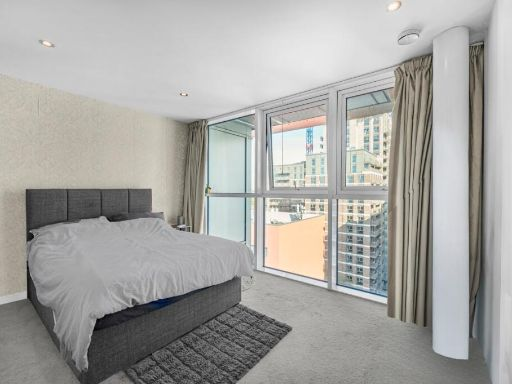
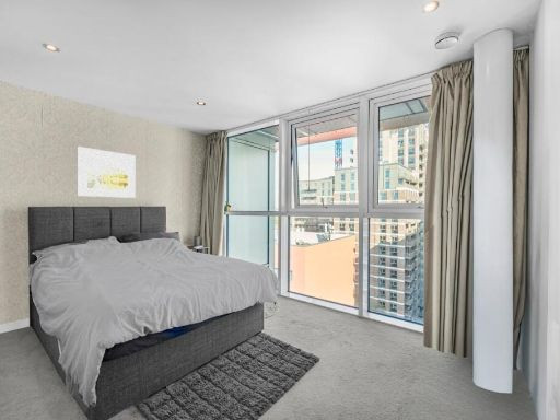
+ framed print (108, 174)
